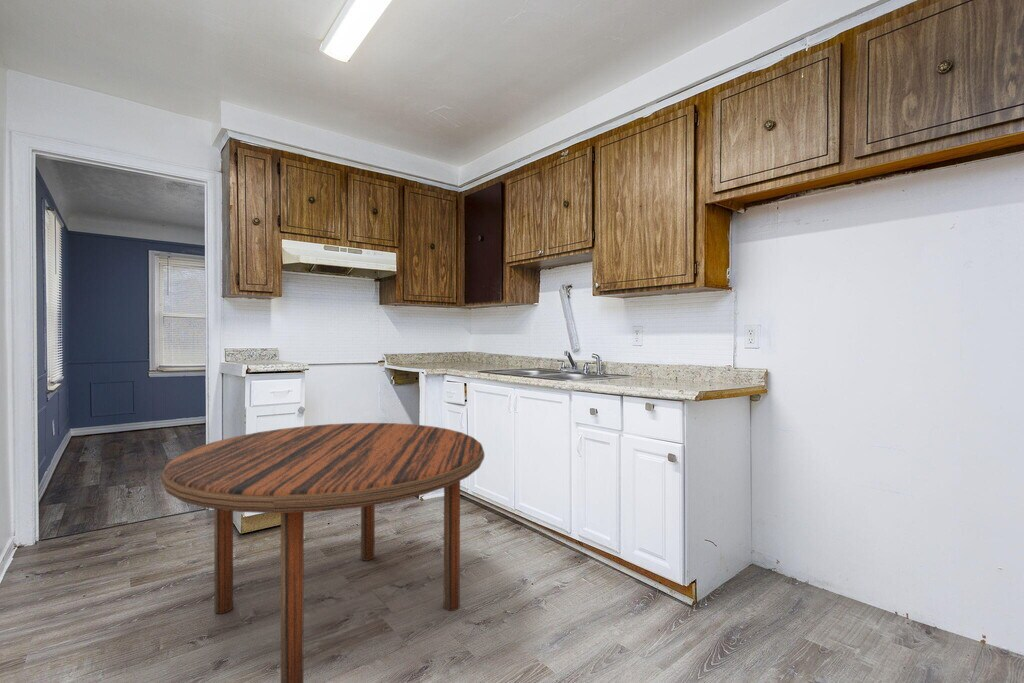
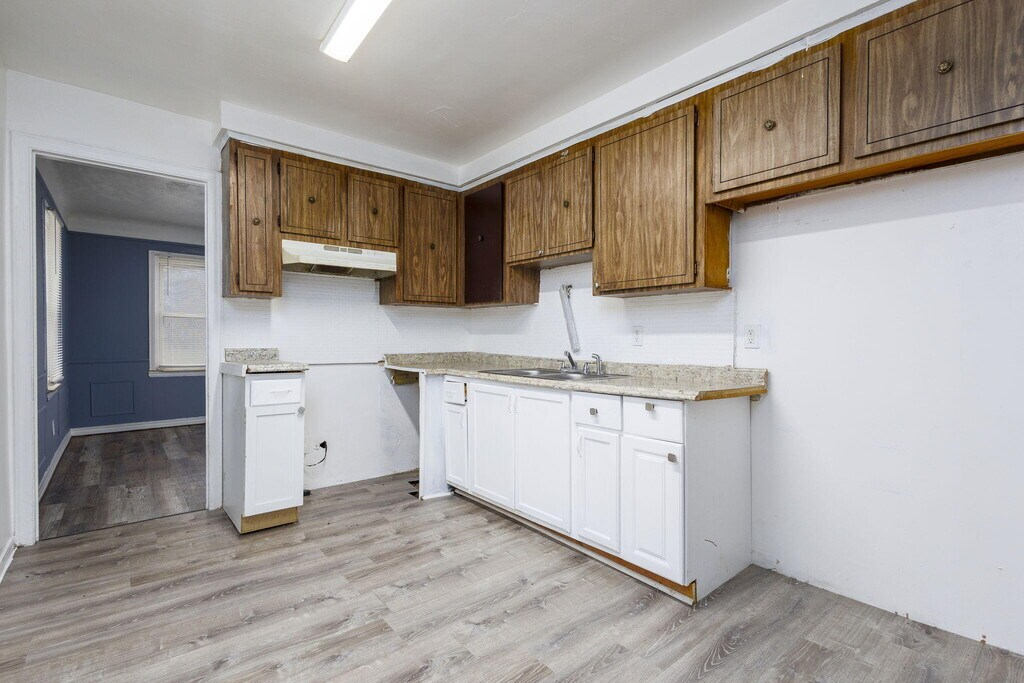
- dining table (337, 509)
